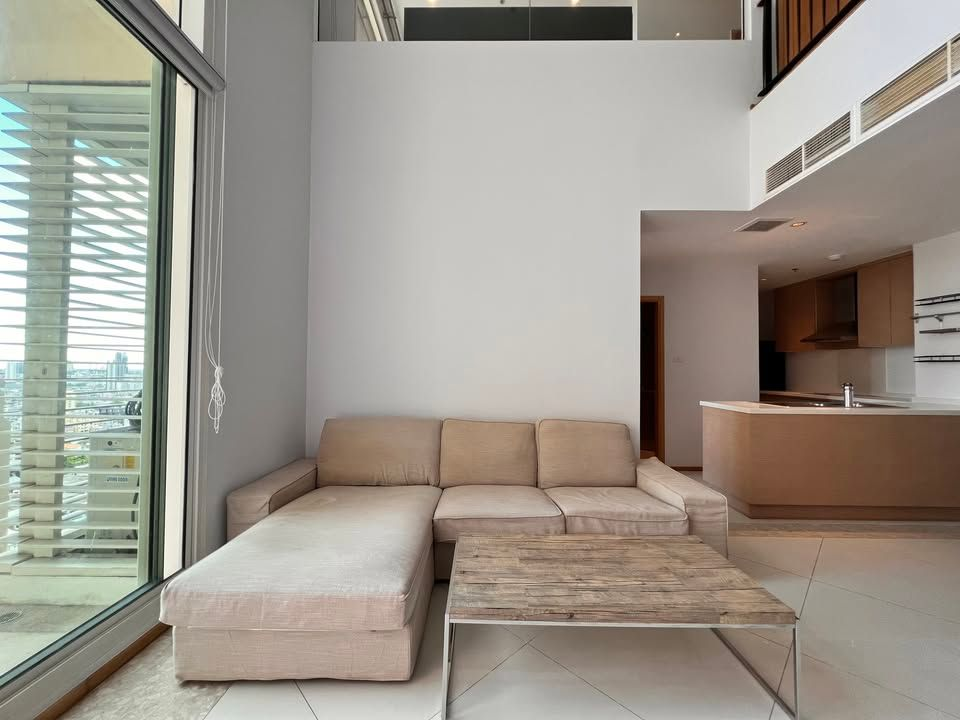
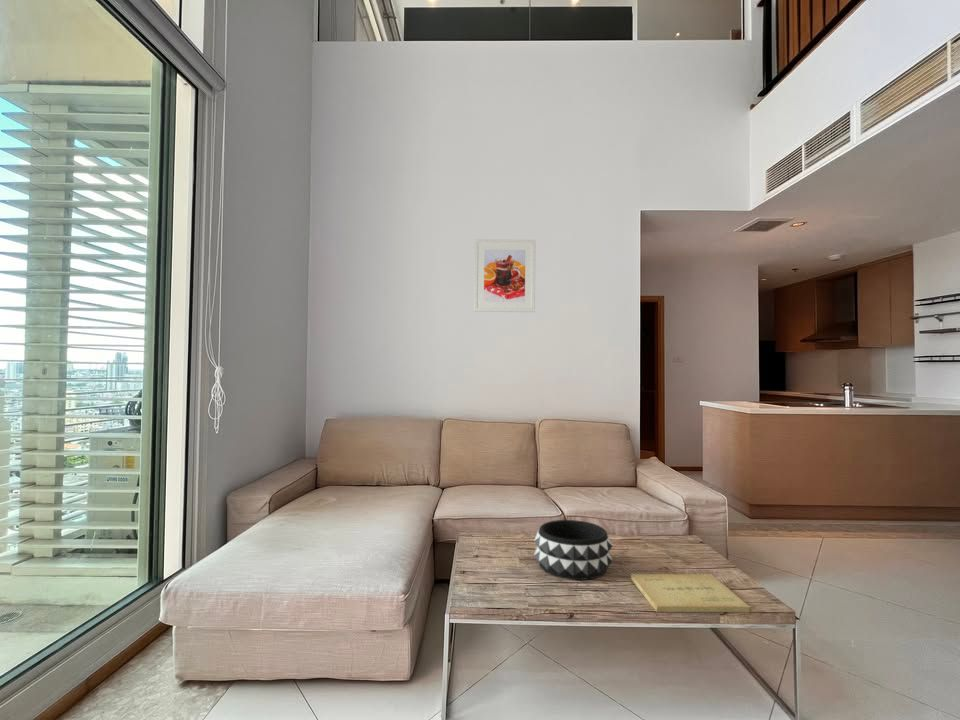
+ decorative bowl (572, 547)
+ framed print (504, 275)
+ book (686, 591)
